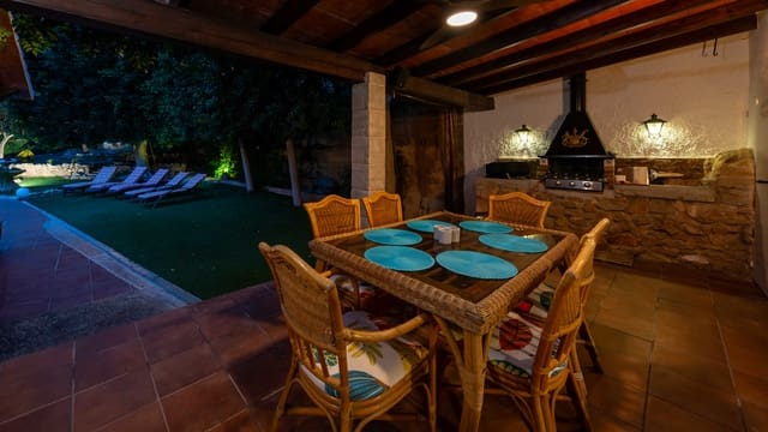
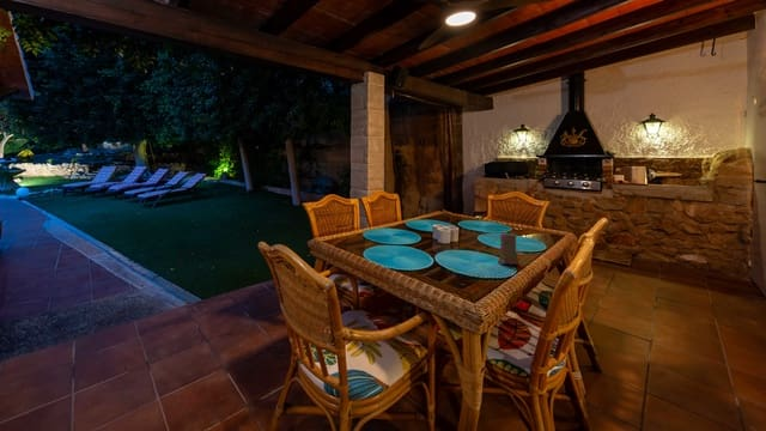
+ candle (507, 247)
